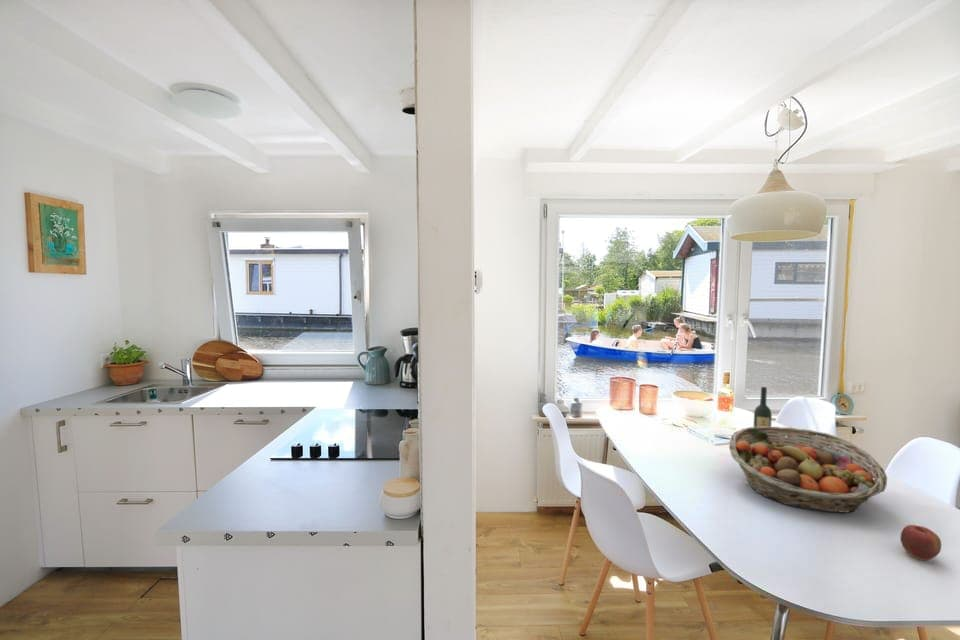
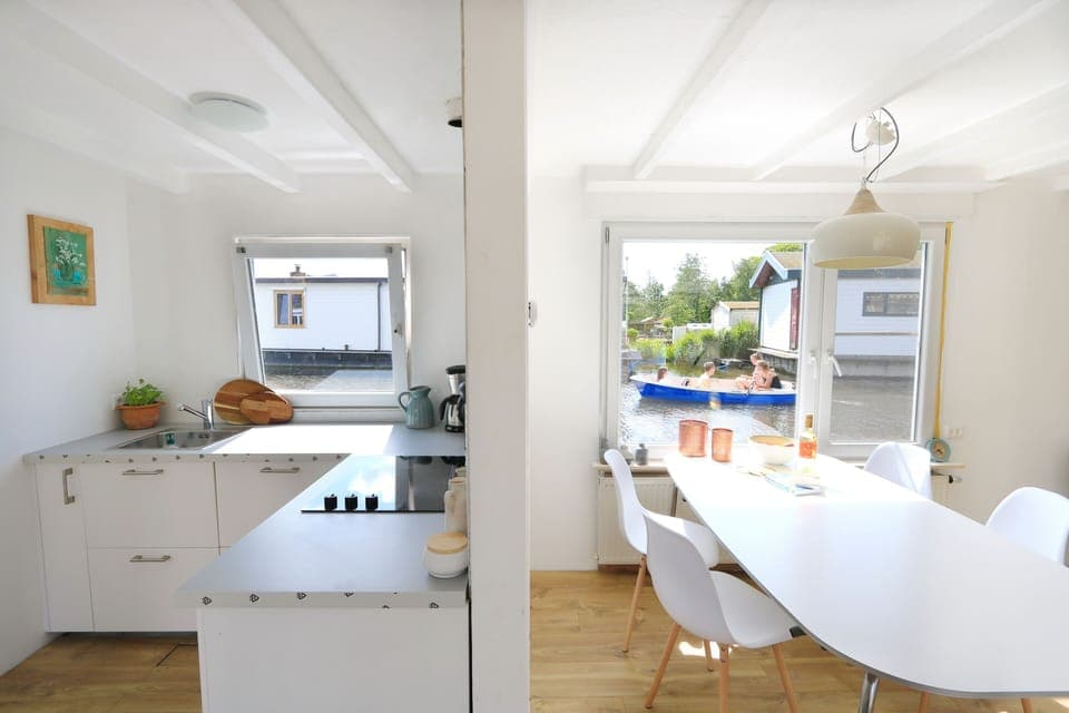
- wine bottle (762, 416)
- apple (920, 541)
- fruit basket (800, 466)
